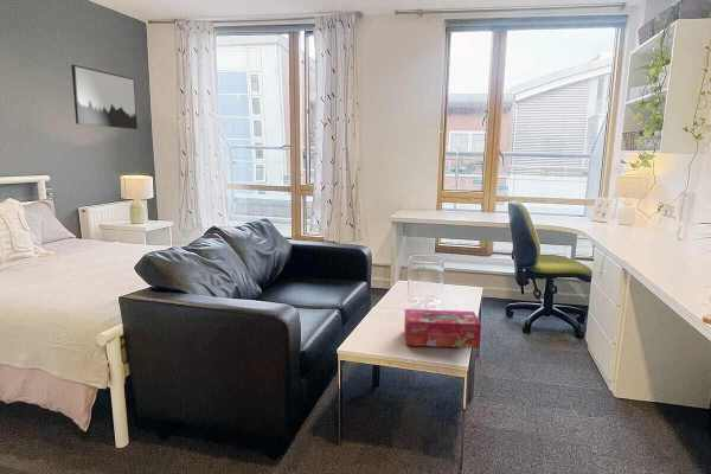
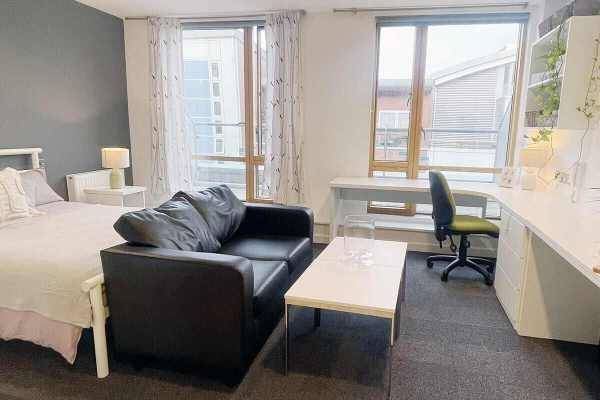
- wall art (107, 100)
- tissue box (440, 327)
